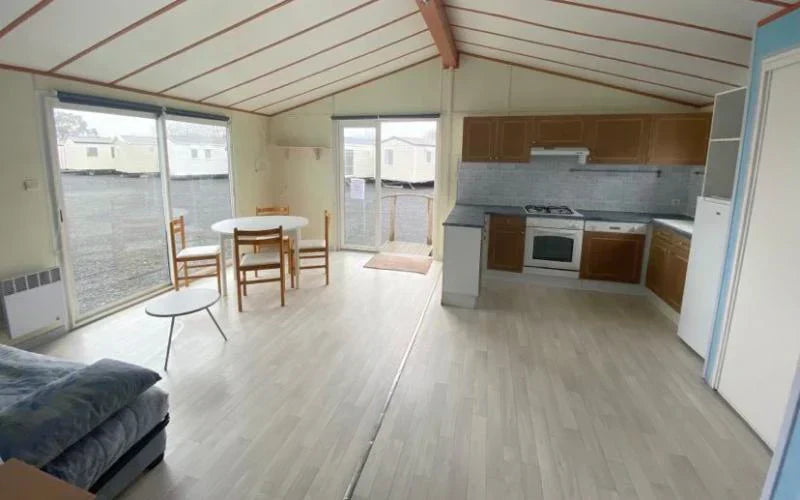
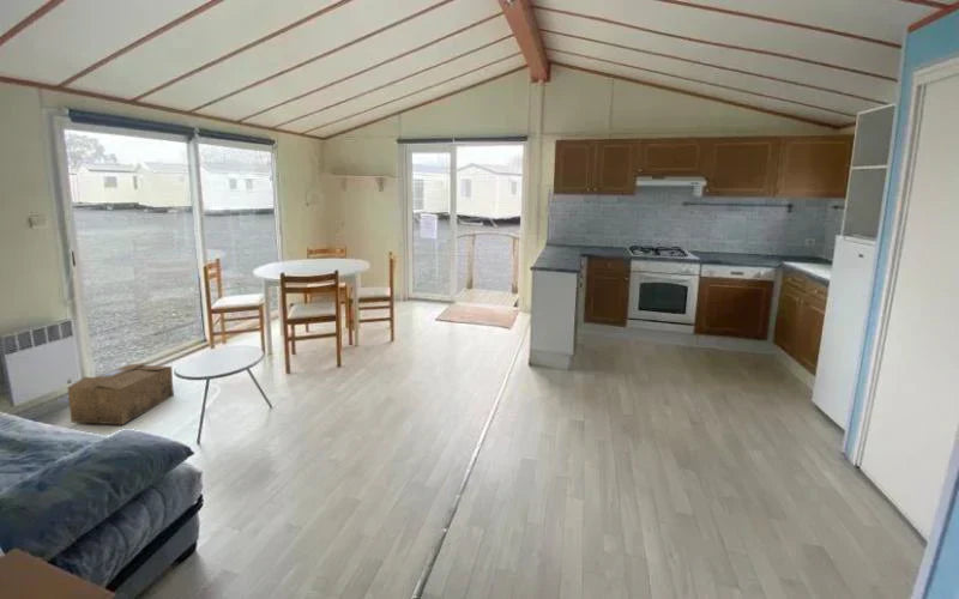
+ cardboard box (125, 391)
